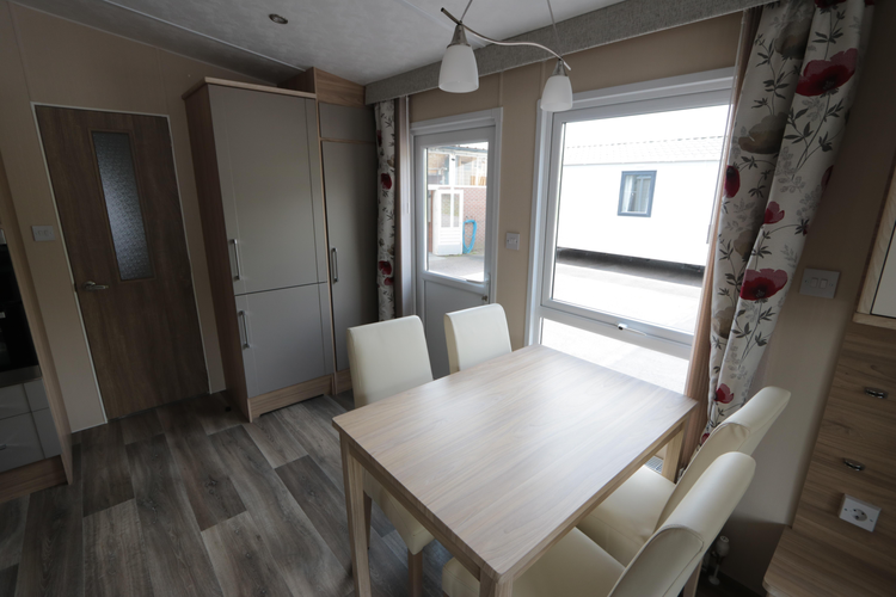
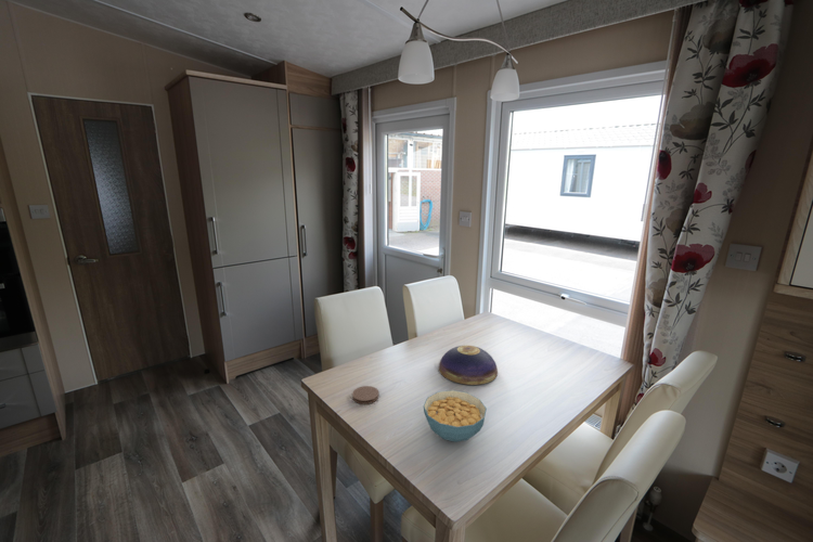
+ coaster (365, 395)
+ decorative bowl (467, 359)
+ cereal bowl (454, 421)
